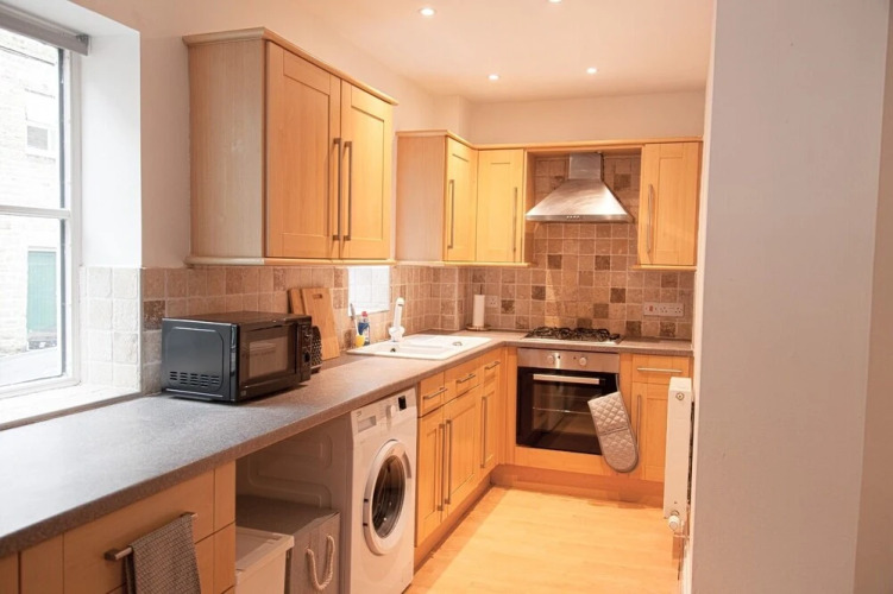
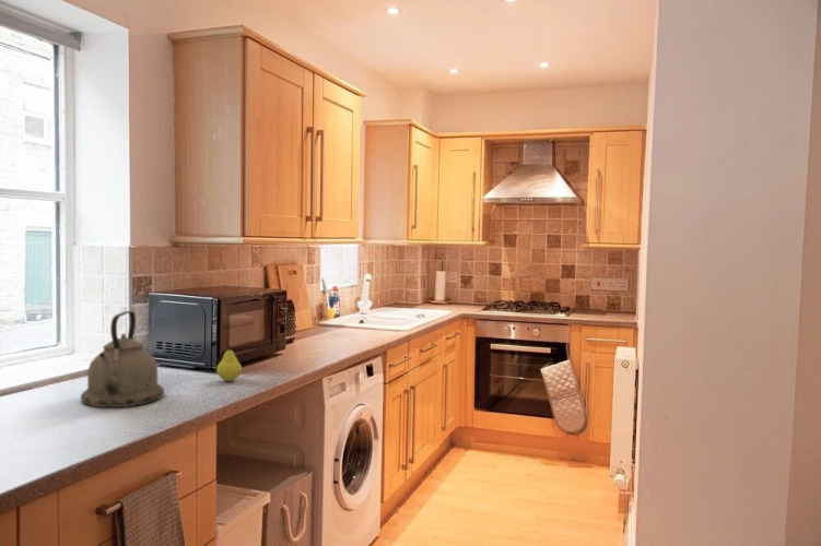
+ fruit (228, 363)
+ kettle (124, 356)
